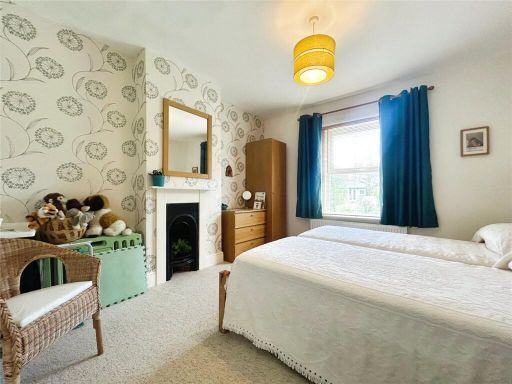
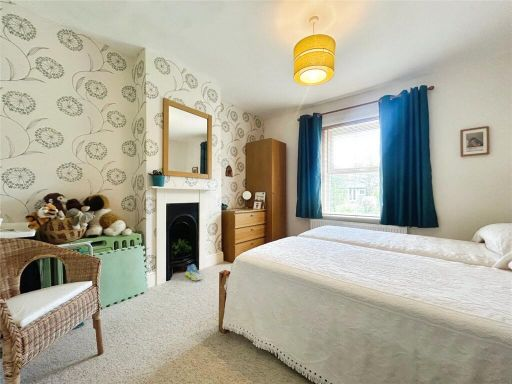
+ sneaker (193, 271)
